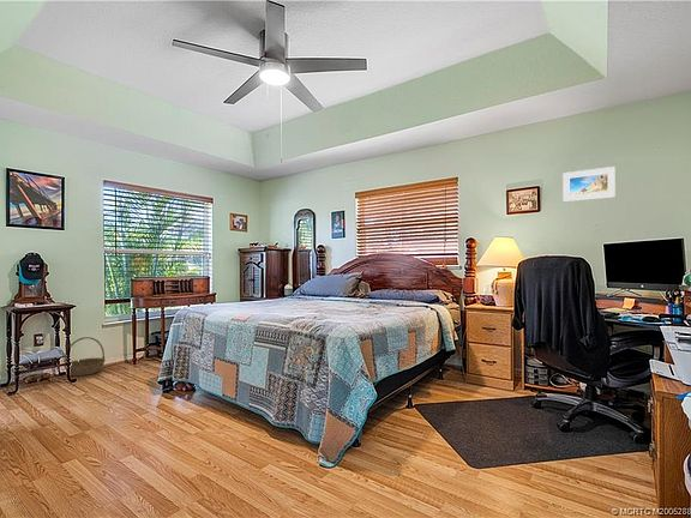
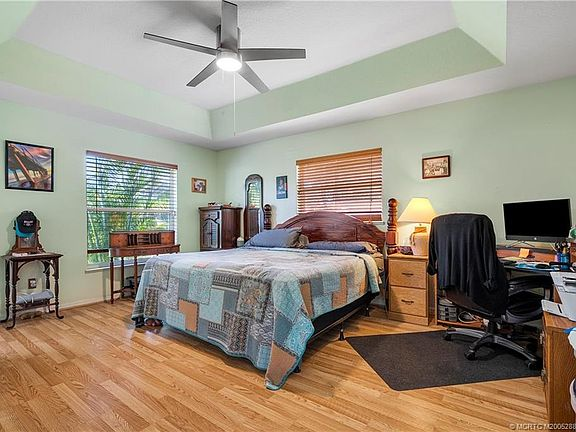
- basket (84, 359)
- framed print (588, 185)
